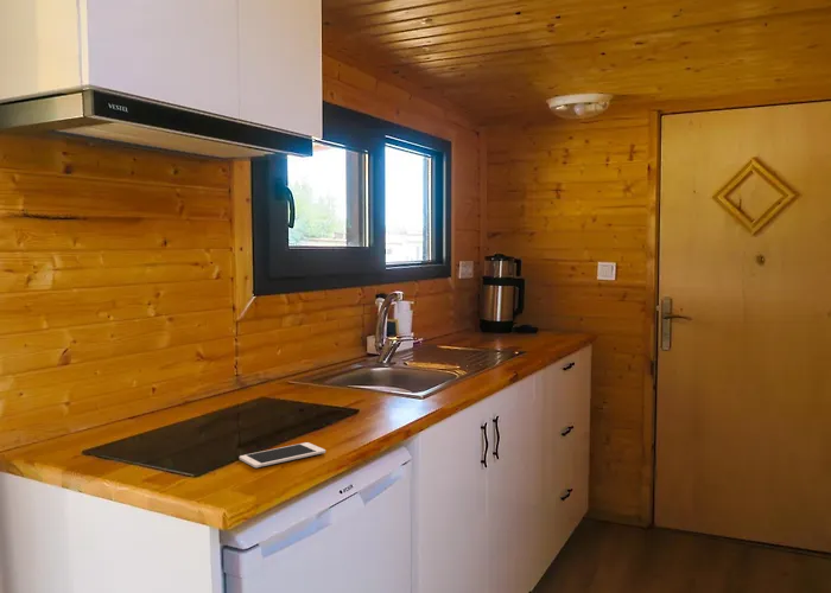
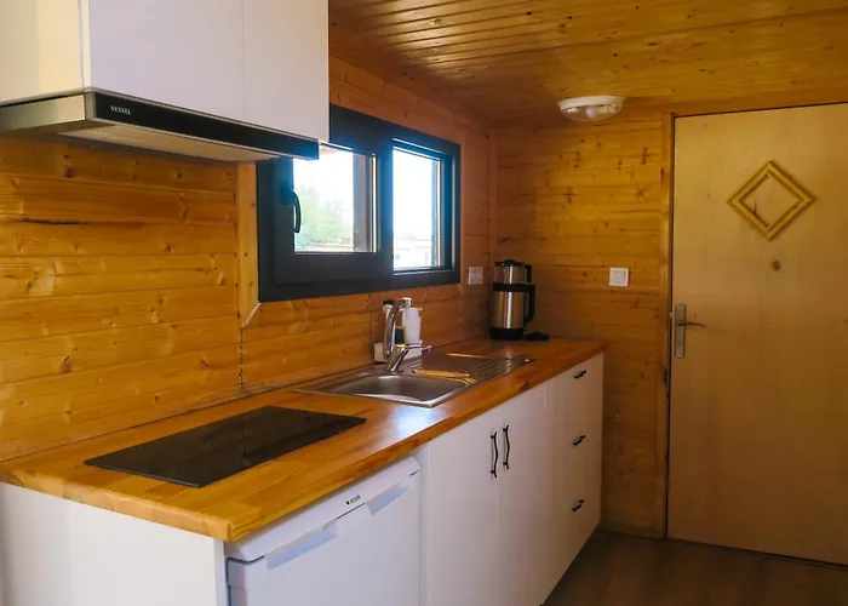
- cell phone (283, 454)
